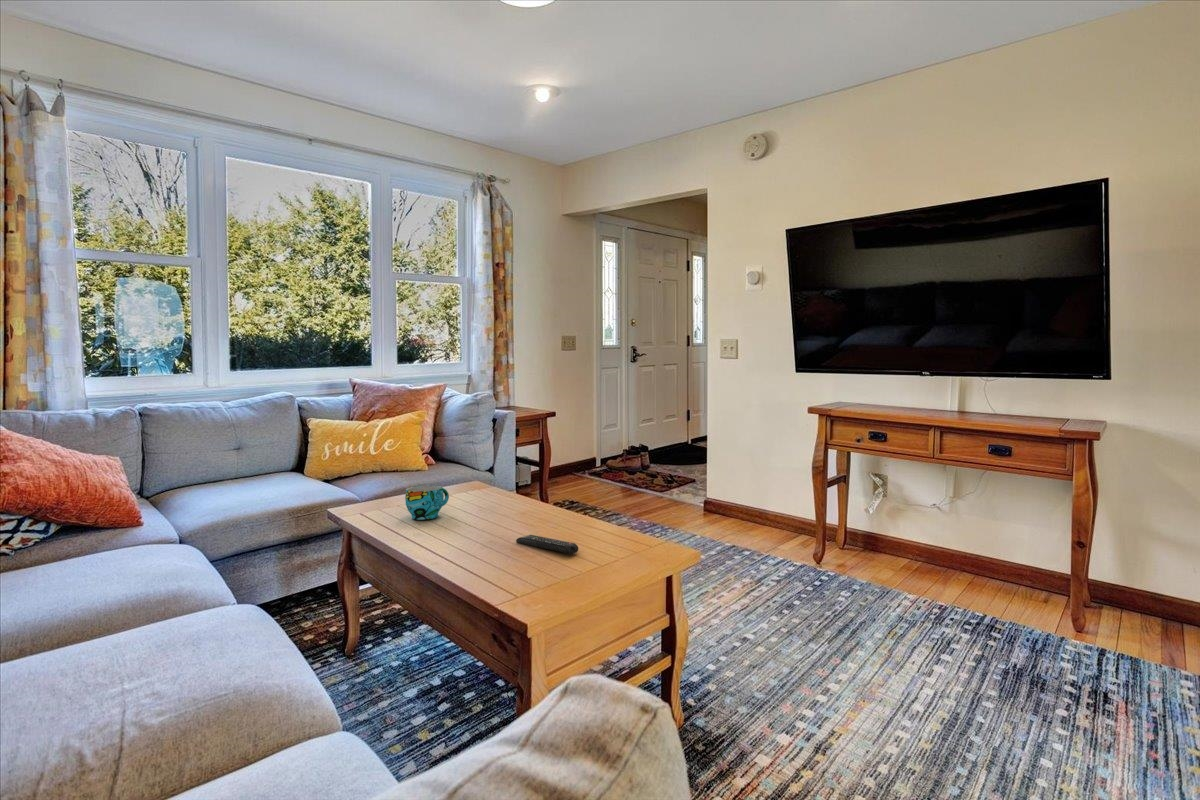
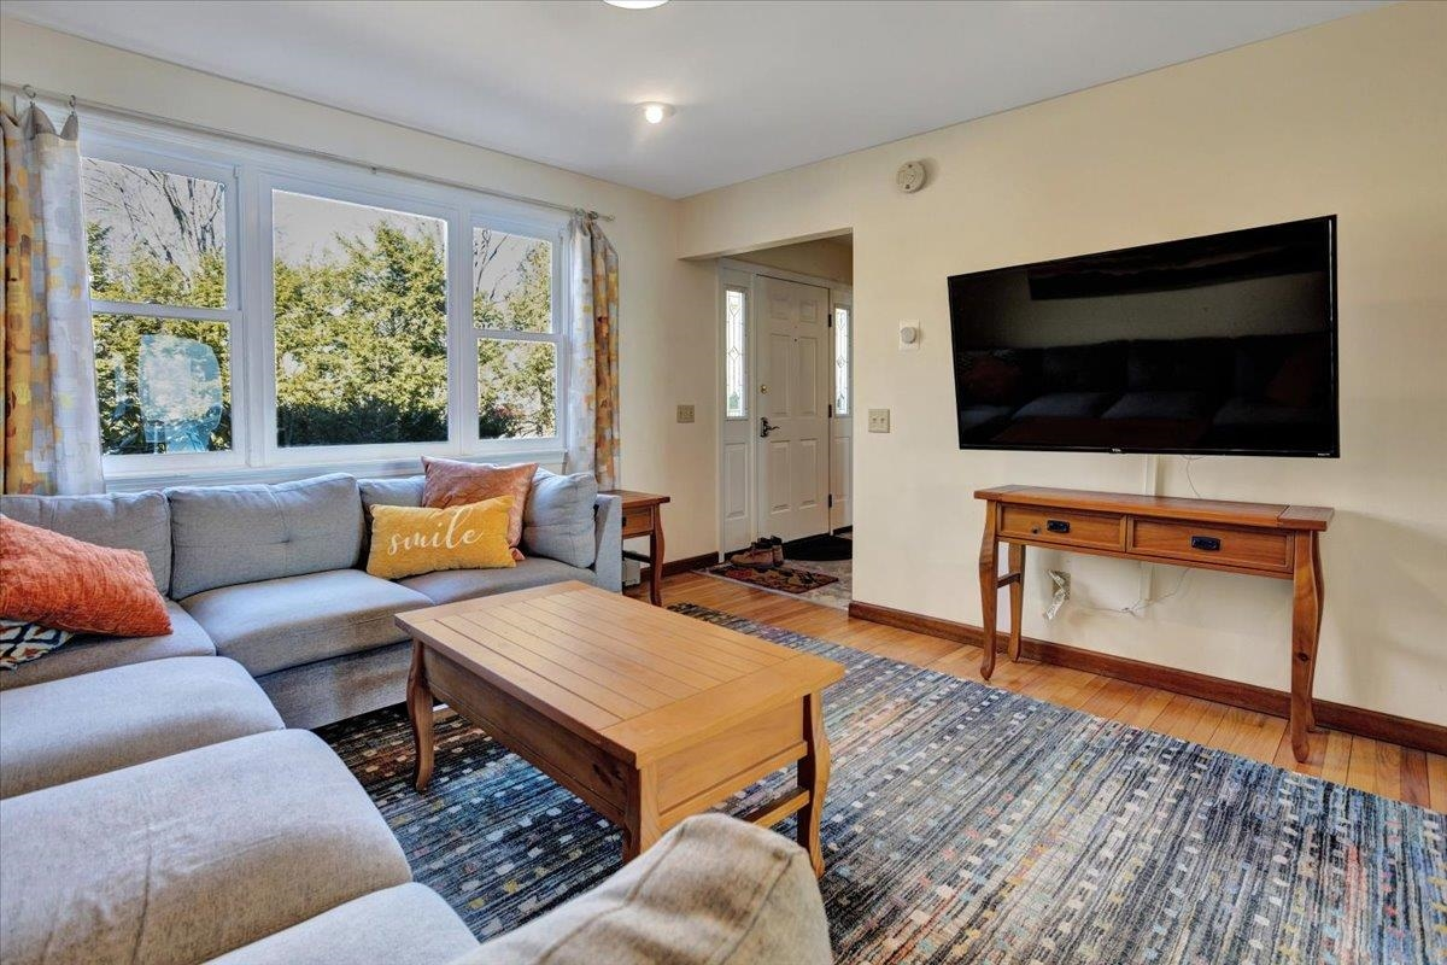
- cup (426, 502)
- remote control (546, 543)
